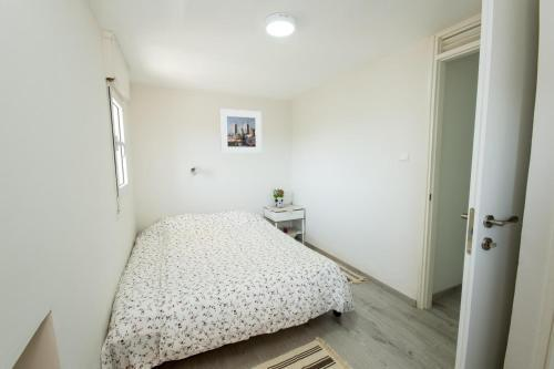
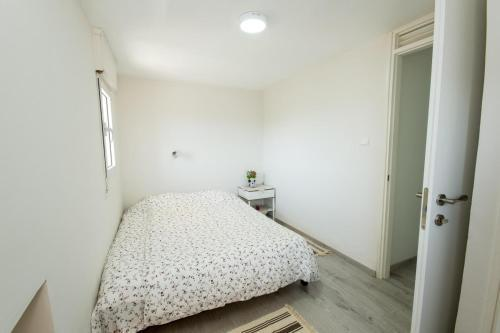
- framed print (242, 132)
